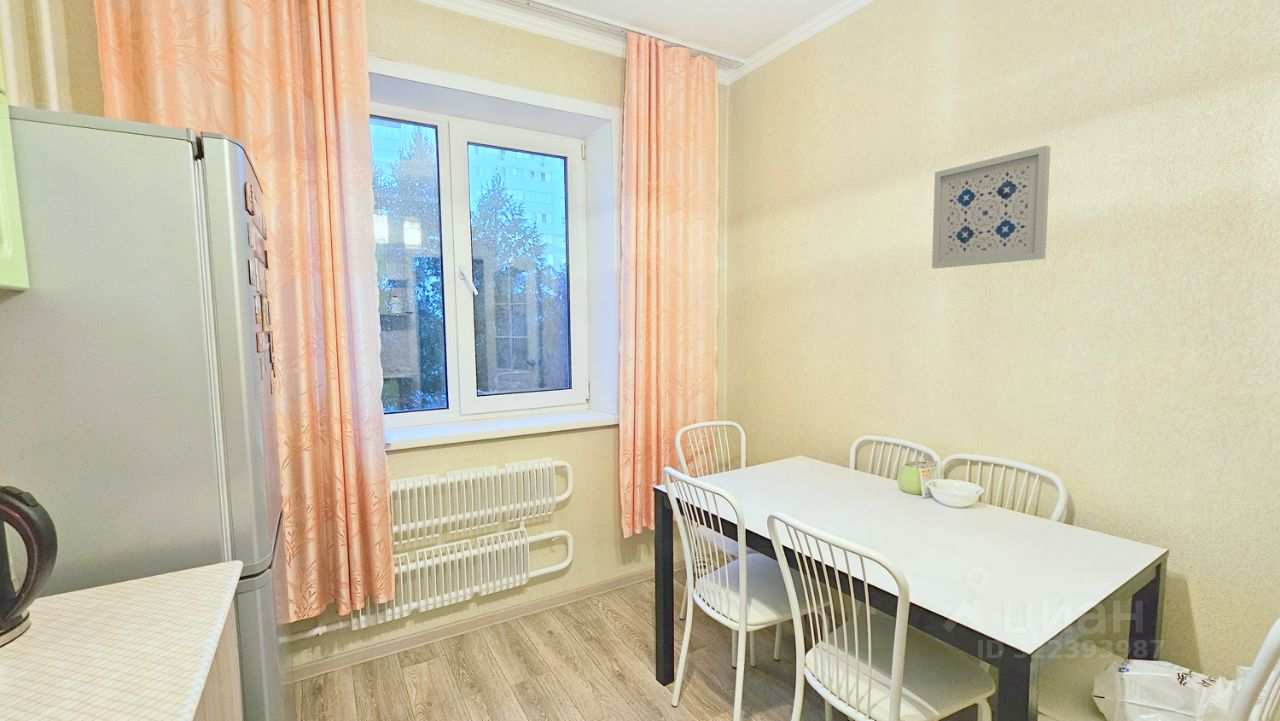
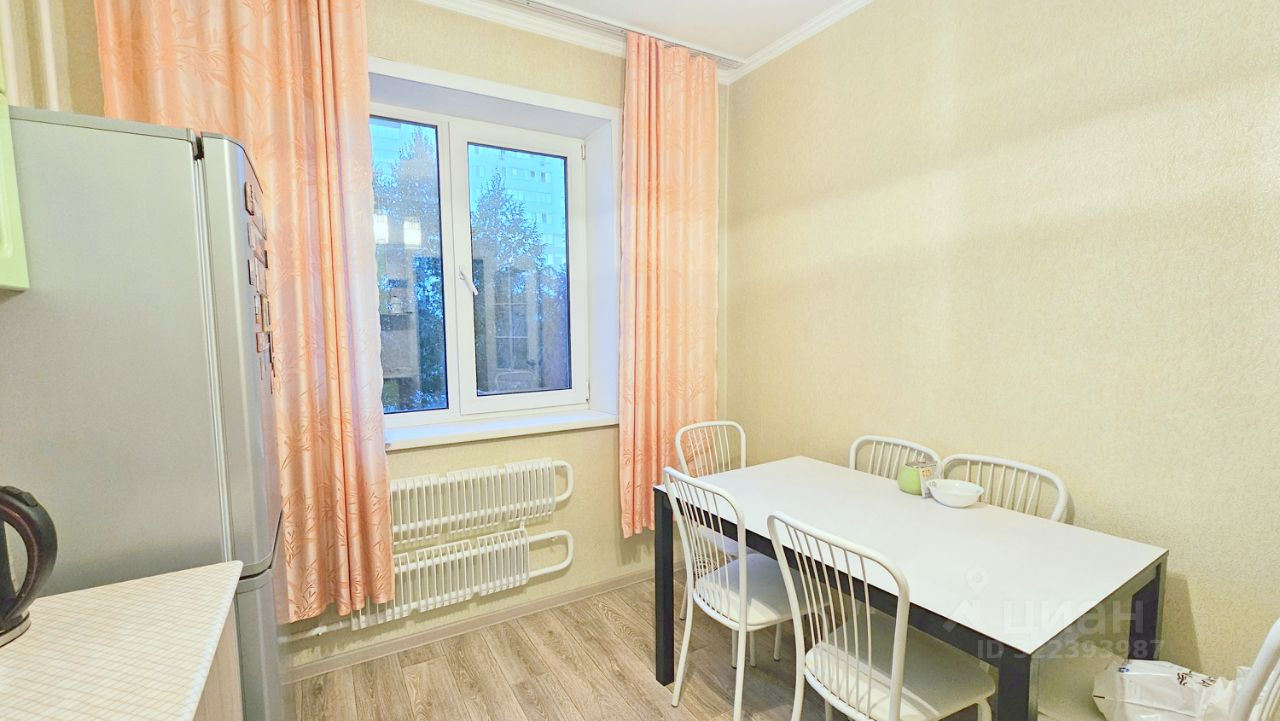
- wall art (986, 212)
